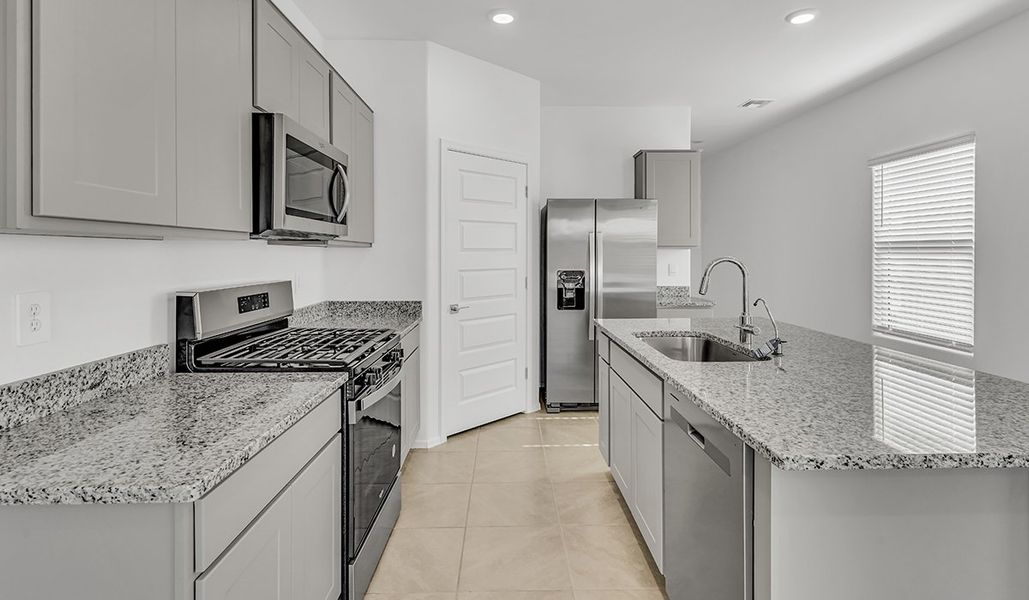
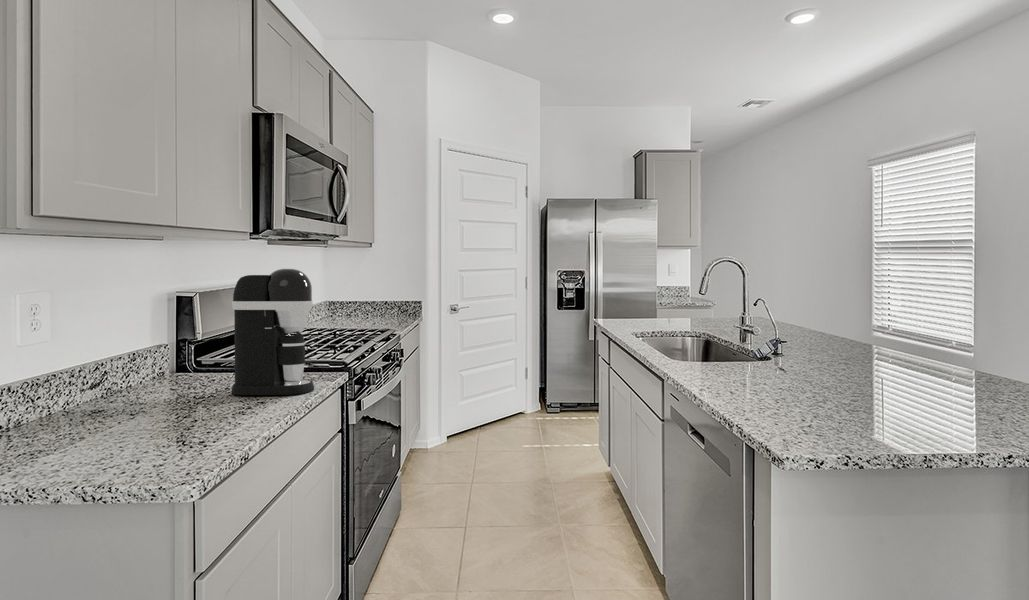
+ coffee maker (273, 329)
